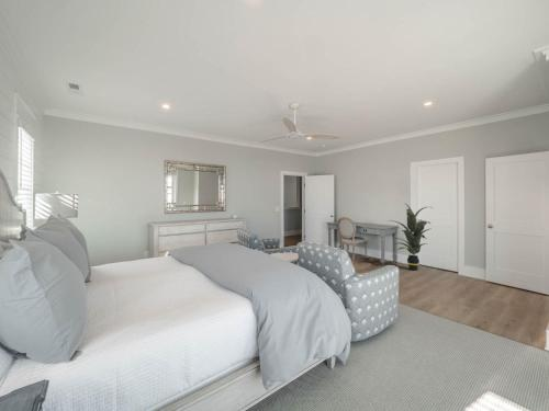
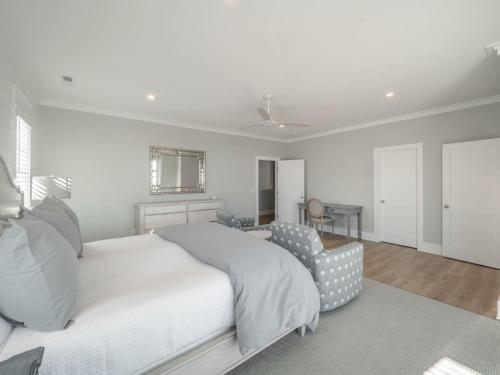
- indoor plant (411, 236)
